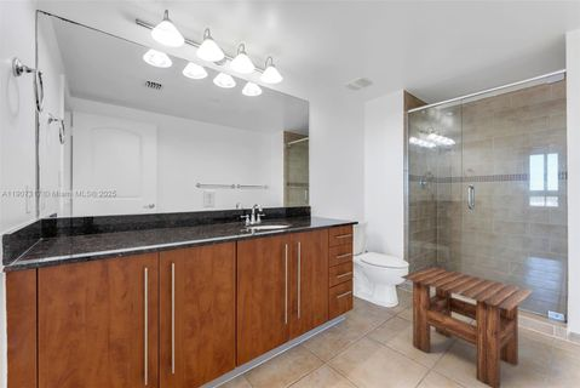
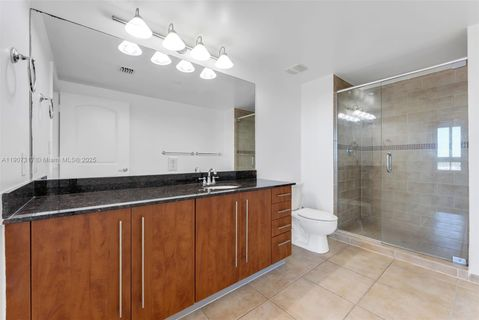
- side table (461, 320)
